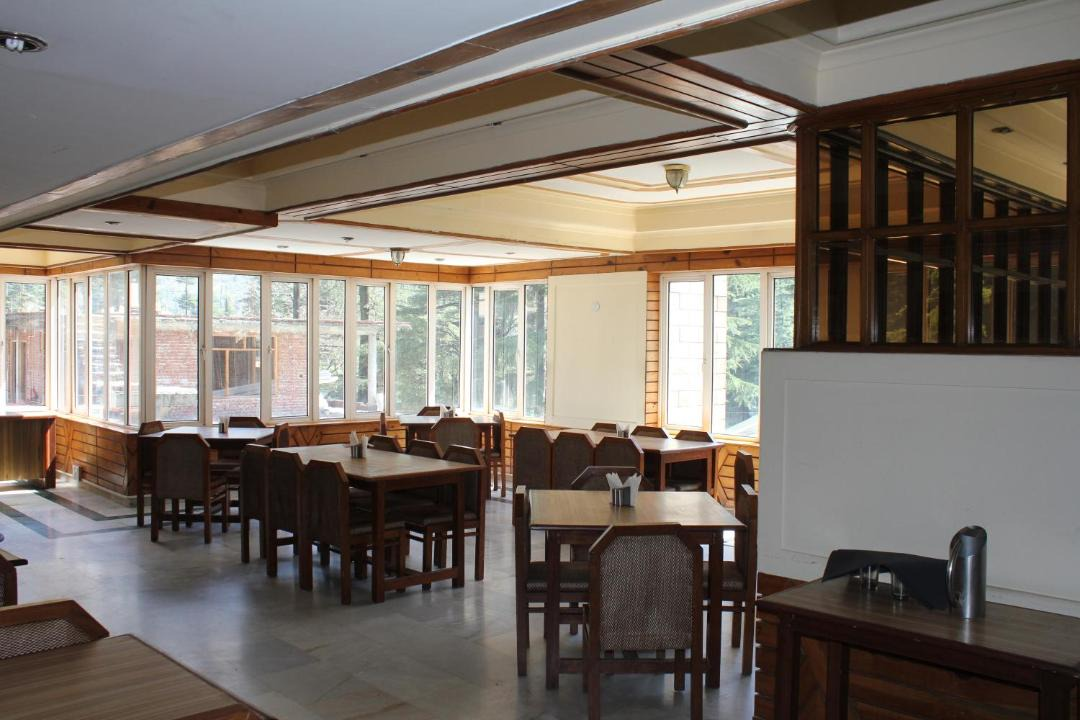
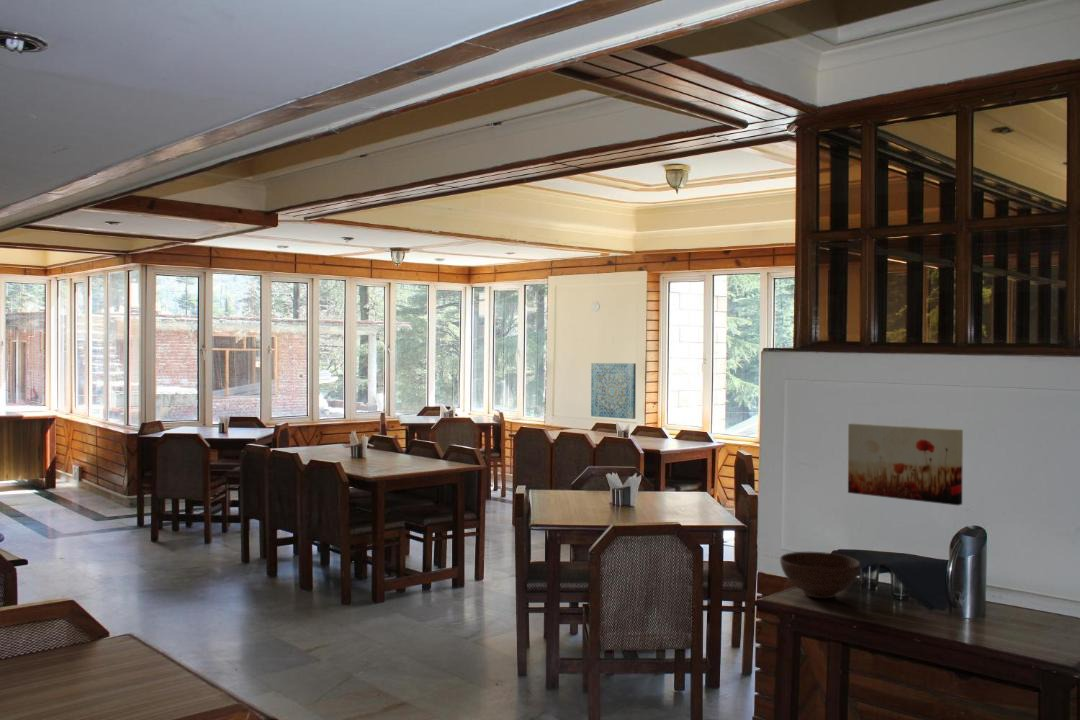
+ wall art (612, 390)
+ bowl (819, 577)
+ wall art (903, 462)
